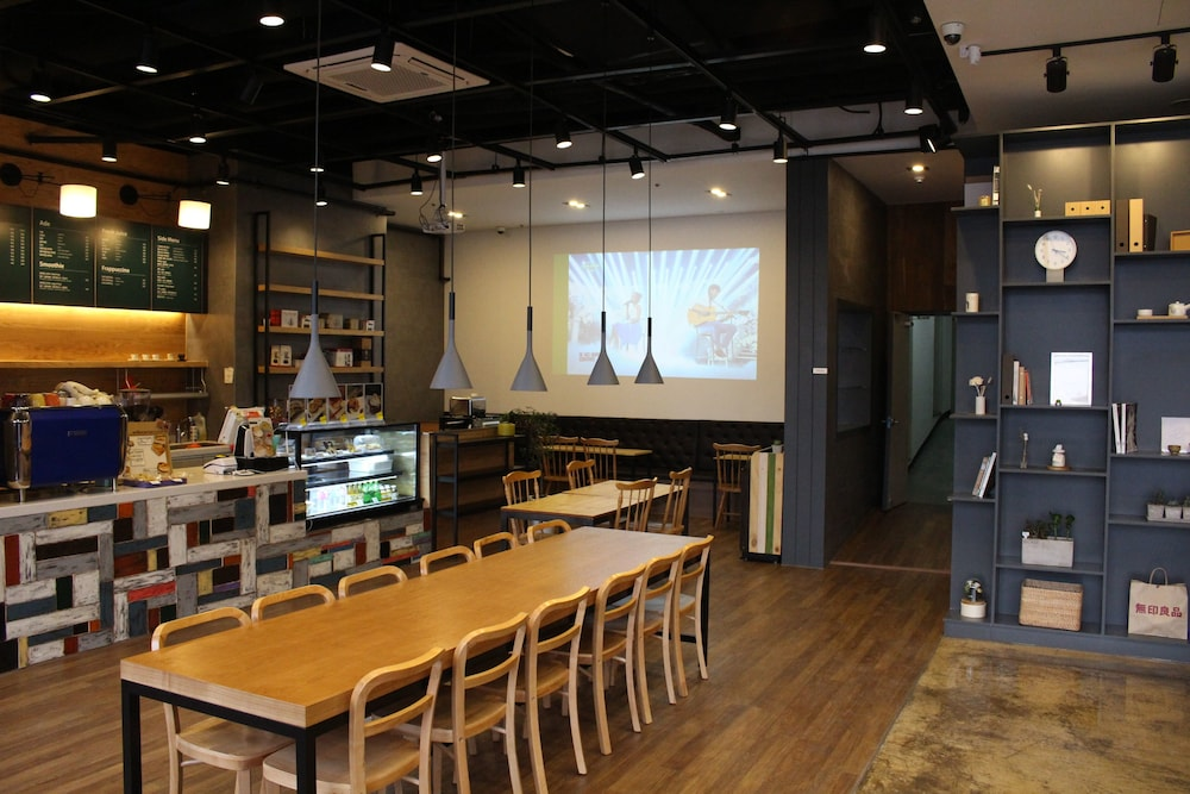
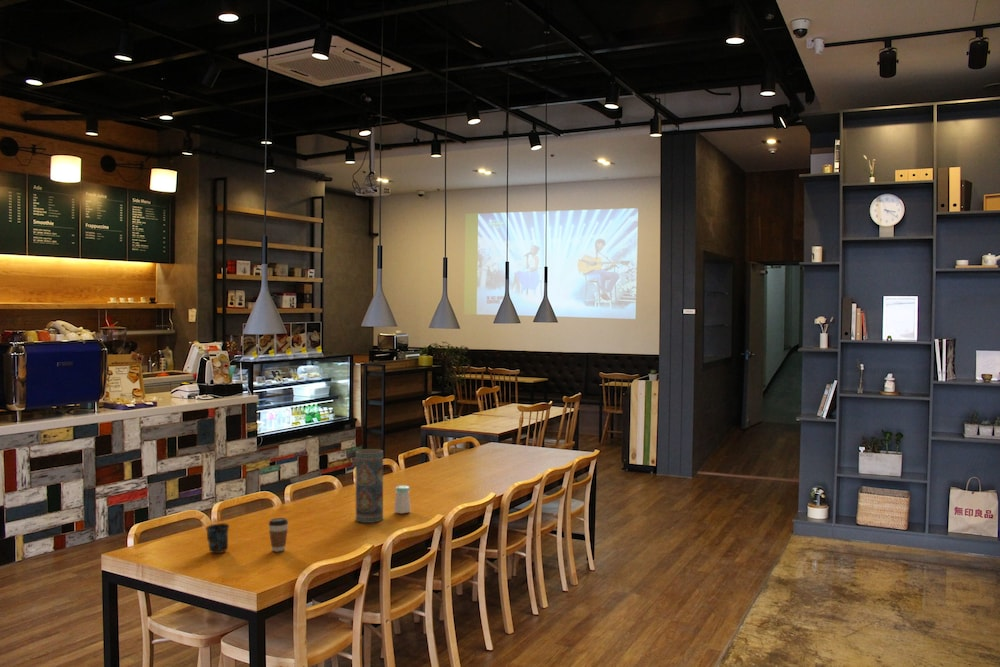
+ coffee cup (278, 534)
+ salt shaker (402, 499)
+ vase (369, 485)
+ mug (214, 539)
